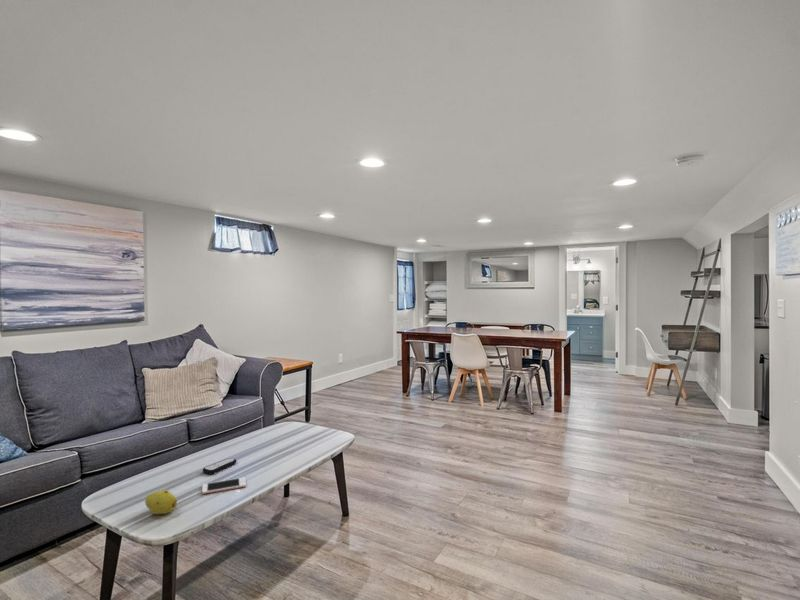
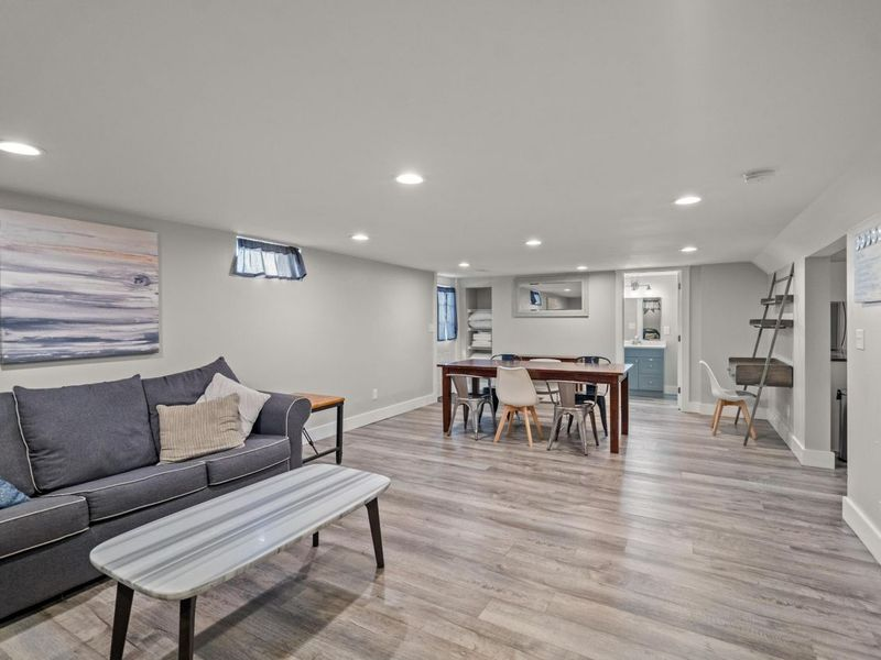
- fruit (160, 501)
- remote control (220, 465)
- cell phone (224, 485)
